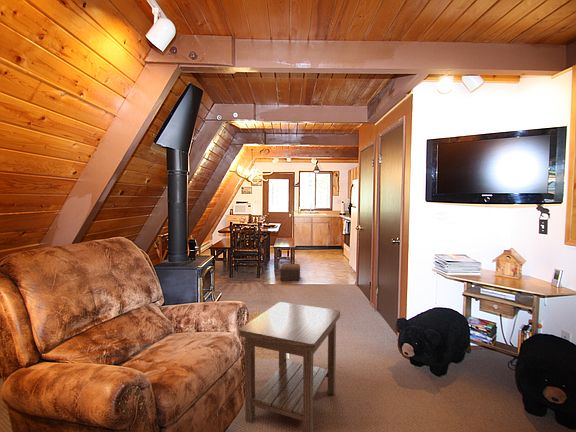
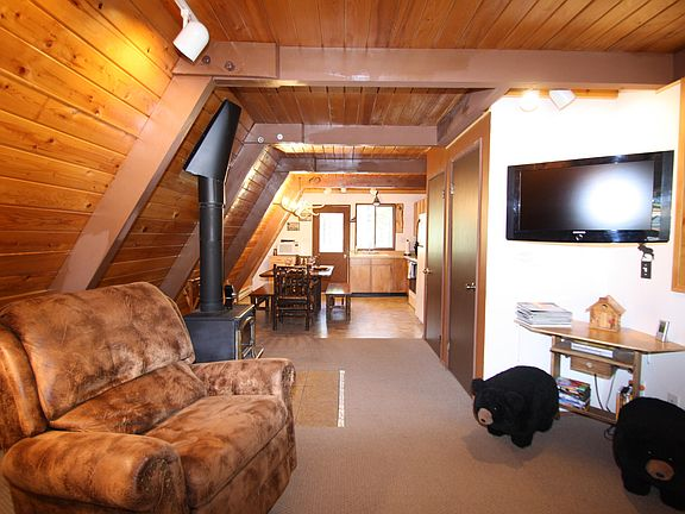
- footstool (290, 271)
- side table (293, 362)
